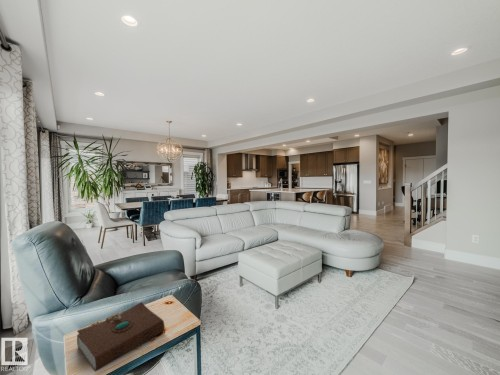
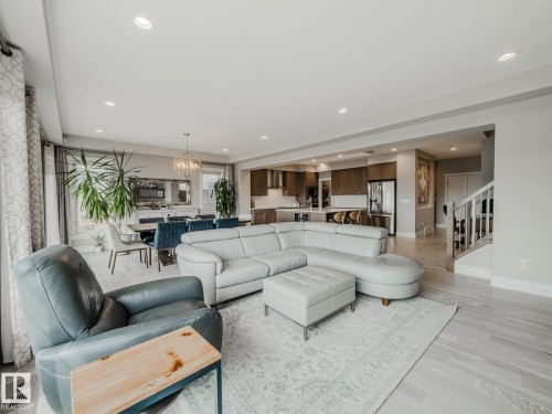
- book (122, 330)
